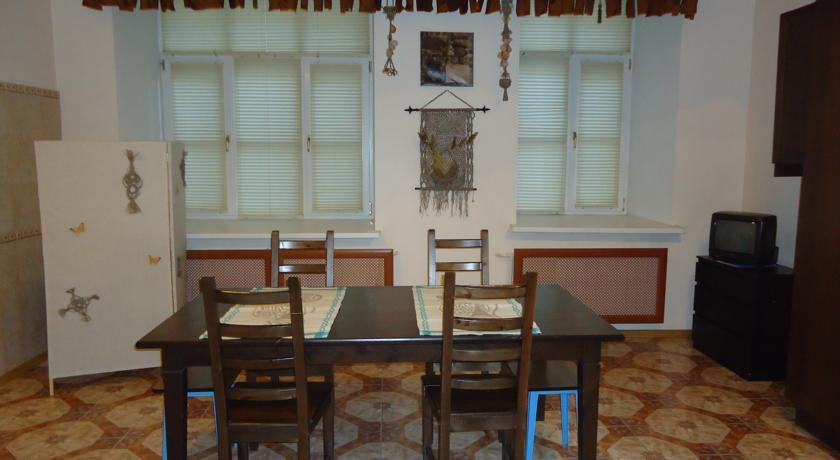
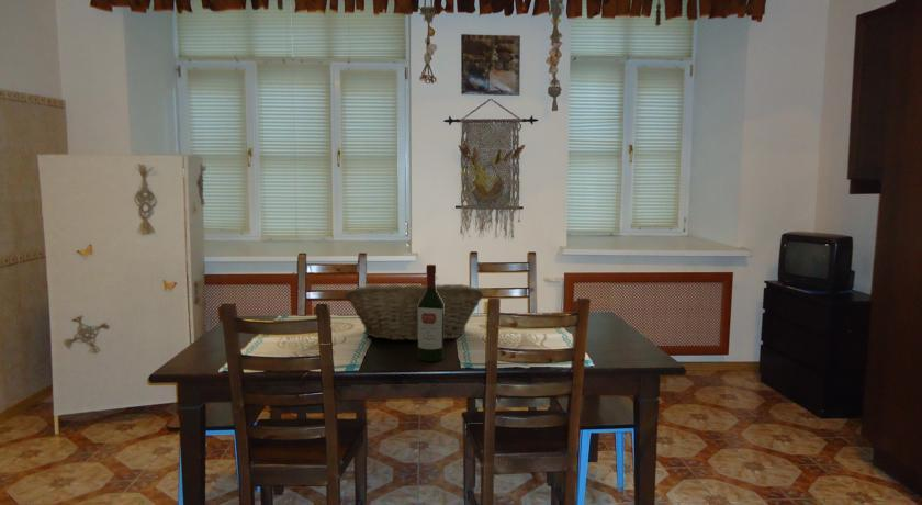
+ wine bottle (430, 312)
+ fruit basket (414, 305)
